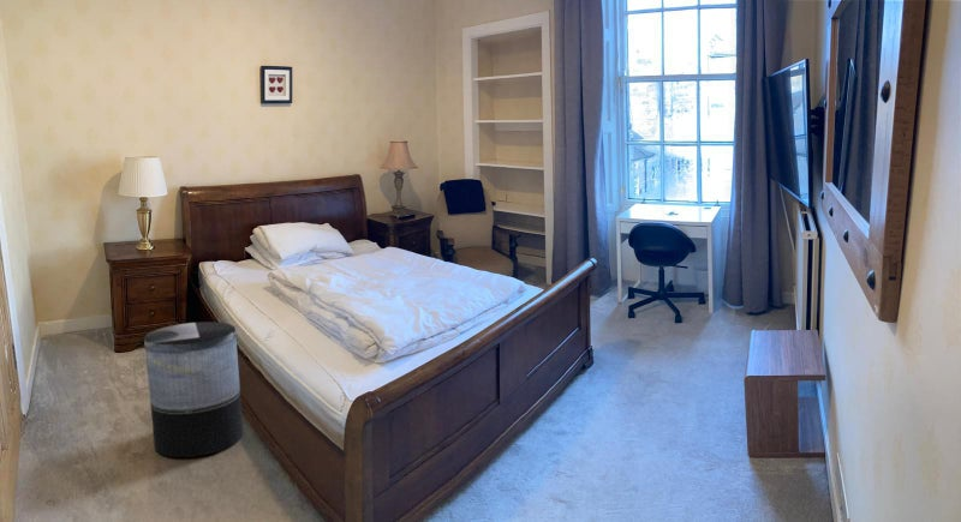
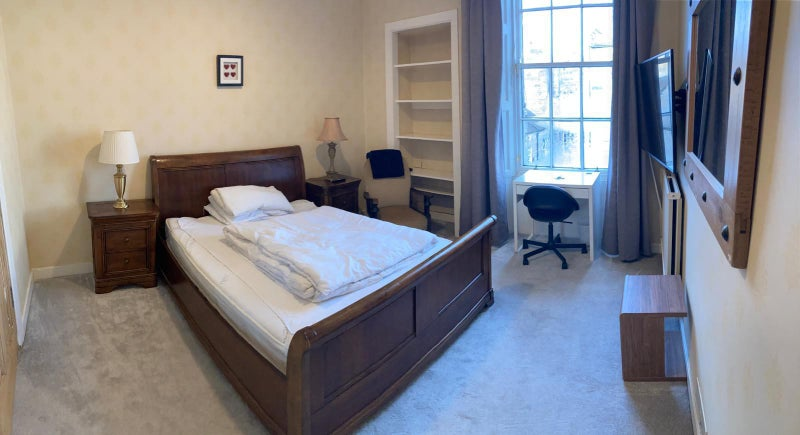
- trash can (195, 386)
